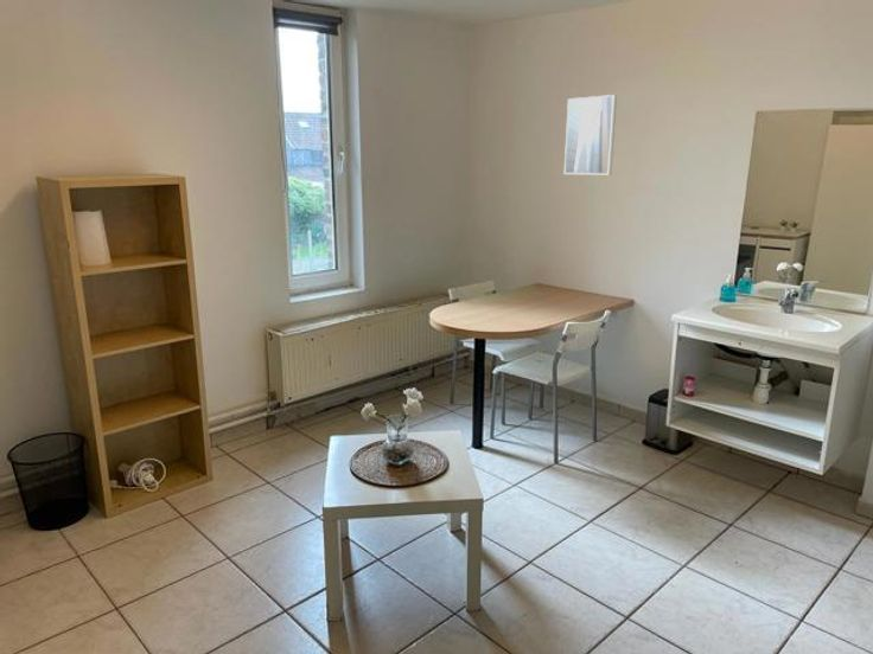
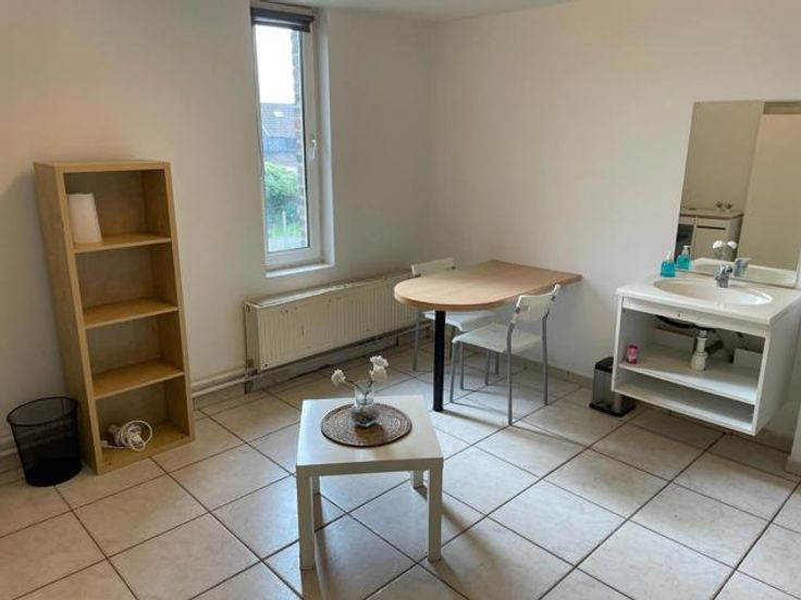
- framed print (588, 136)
